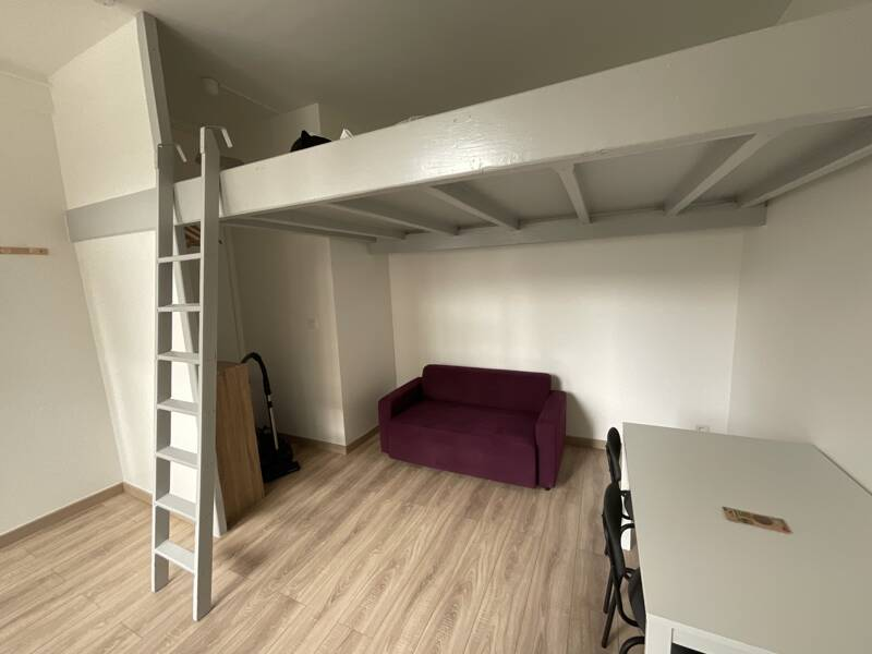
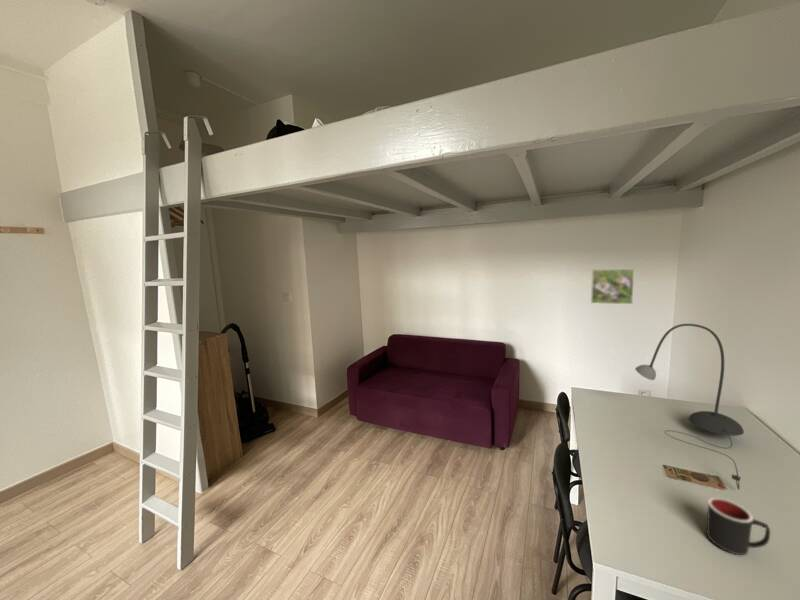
+ desk lamp (695, 412)
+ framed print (611, 286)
+ mug (736, 528)
